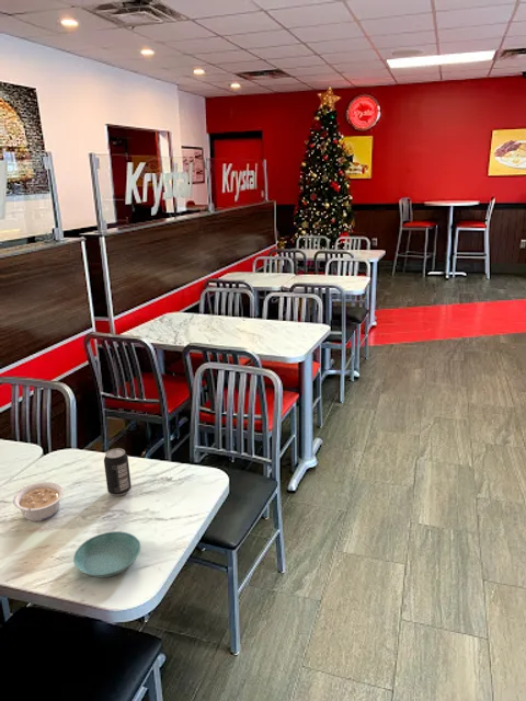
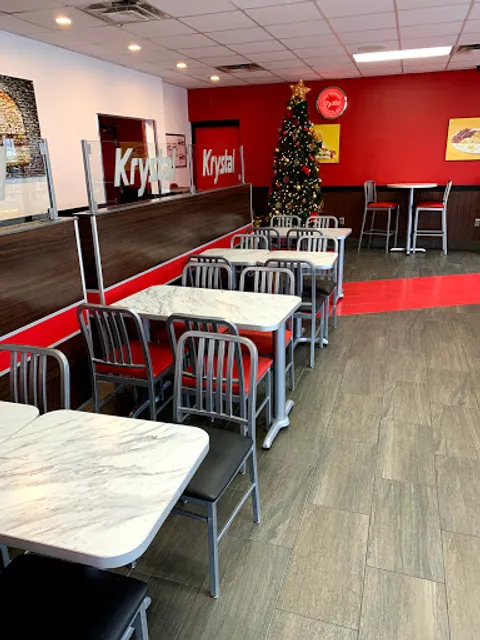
- saucer (107, 556)
- legume (39, 502)
- beverage can (117, 472)
